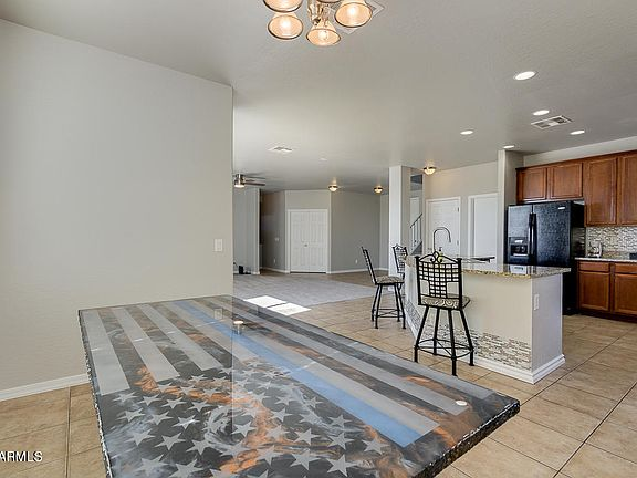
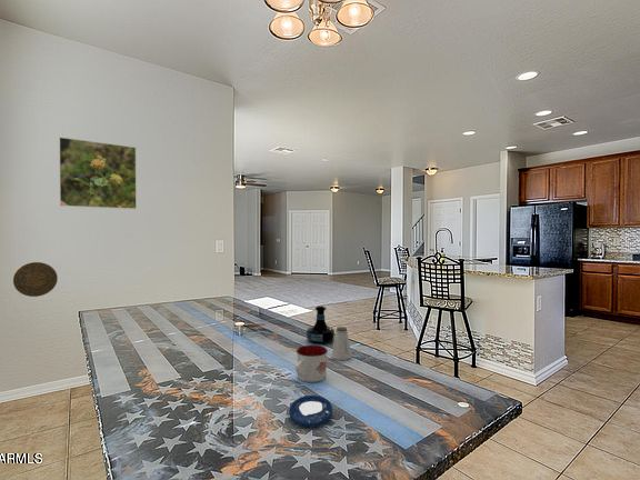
+ tequila bottle (320, 322)
+ mug (309, 364)
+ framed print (99, 174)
+ plate (298, 424)
+ saltshaker (341, 342)
+ decorative plate (36, 279)
